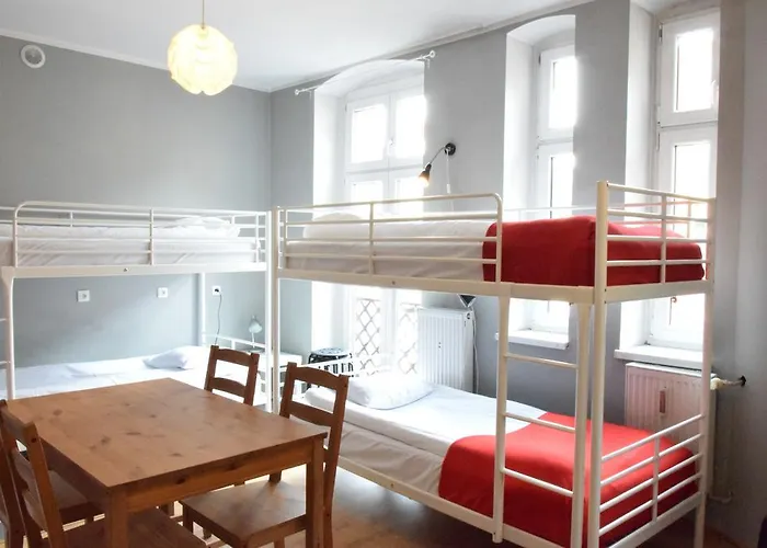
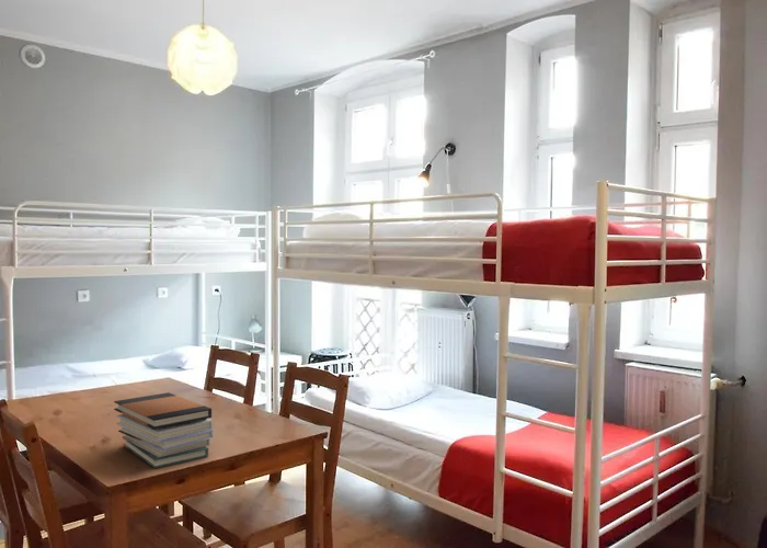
+ book stack (163, 427)
